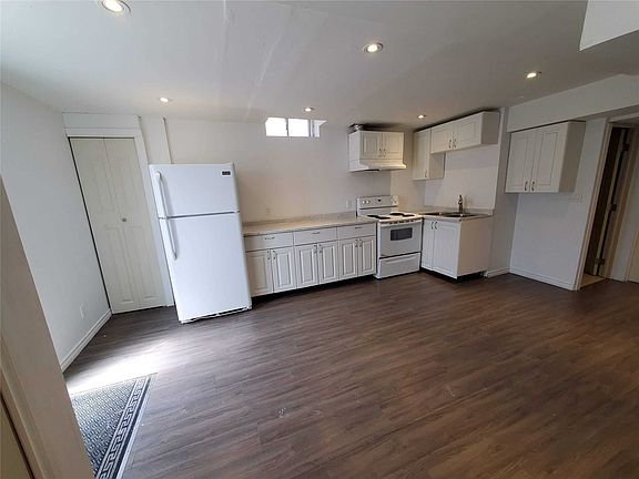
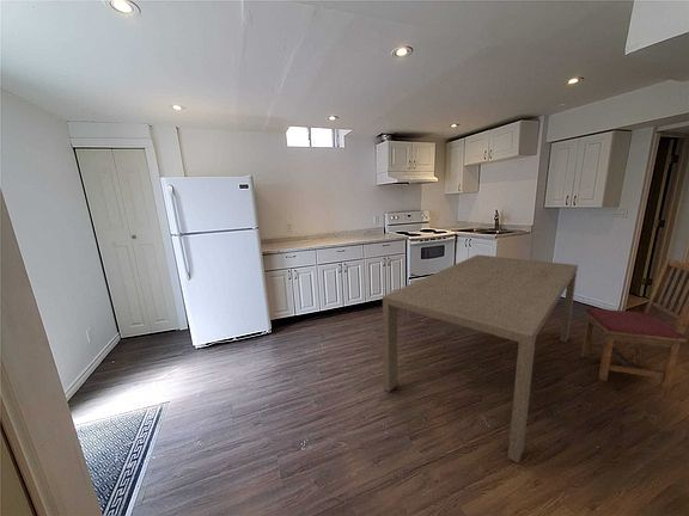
+ dining chair (634, 319)
+ dining table (489, 320)
